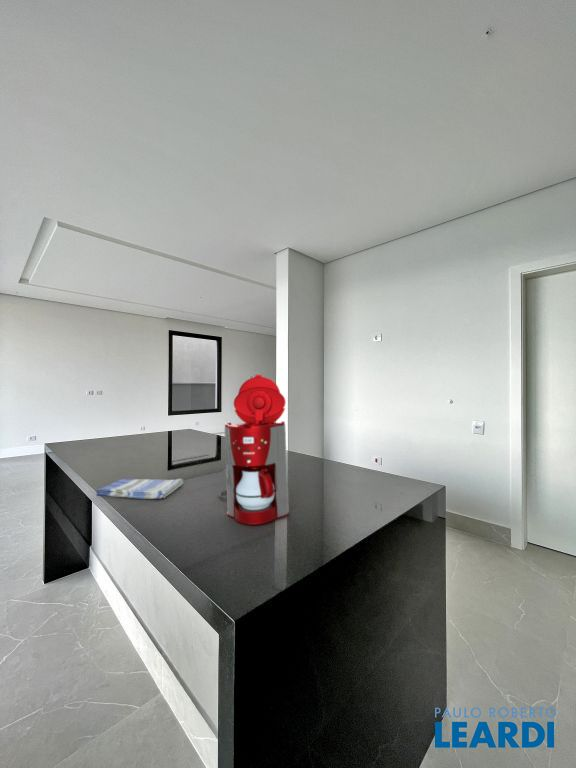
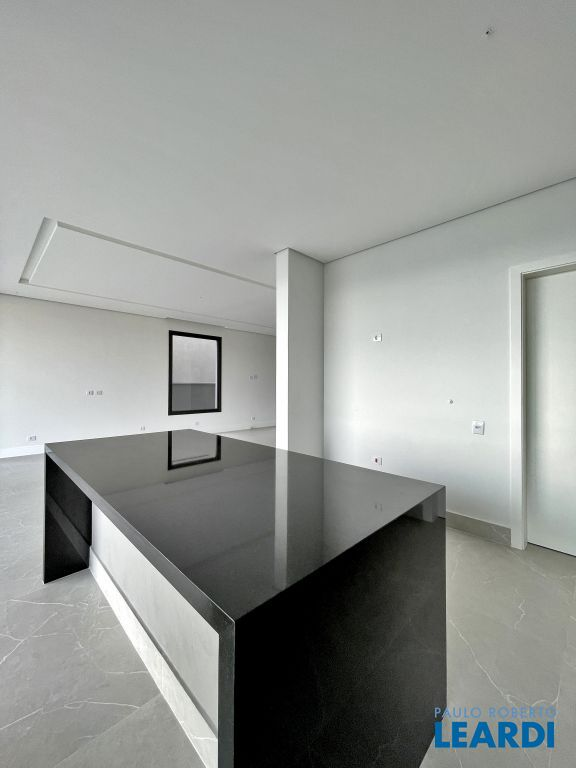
- dish towel (142, 486)
- coffee maker (252, 438)
